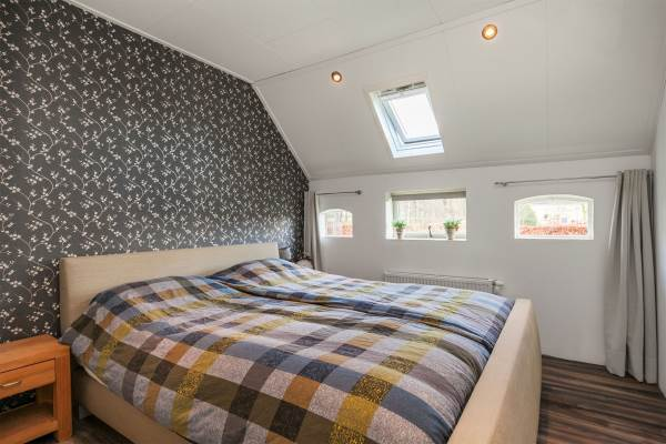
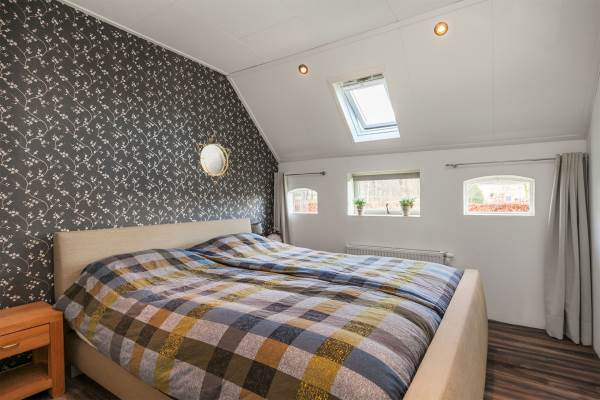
+ home mirror (214, 159)
